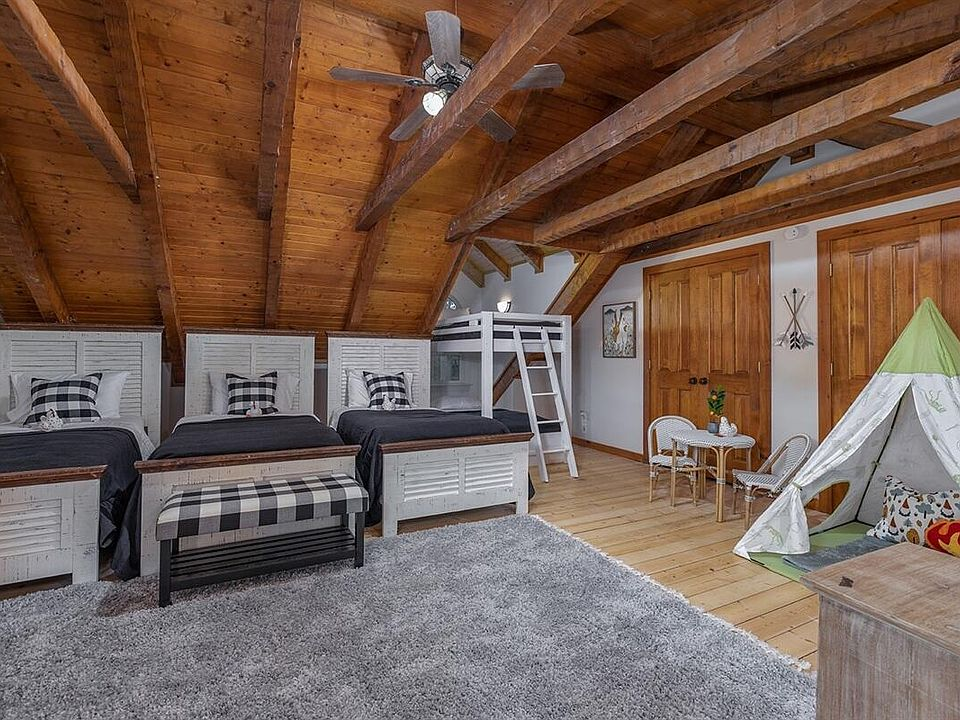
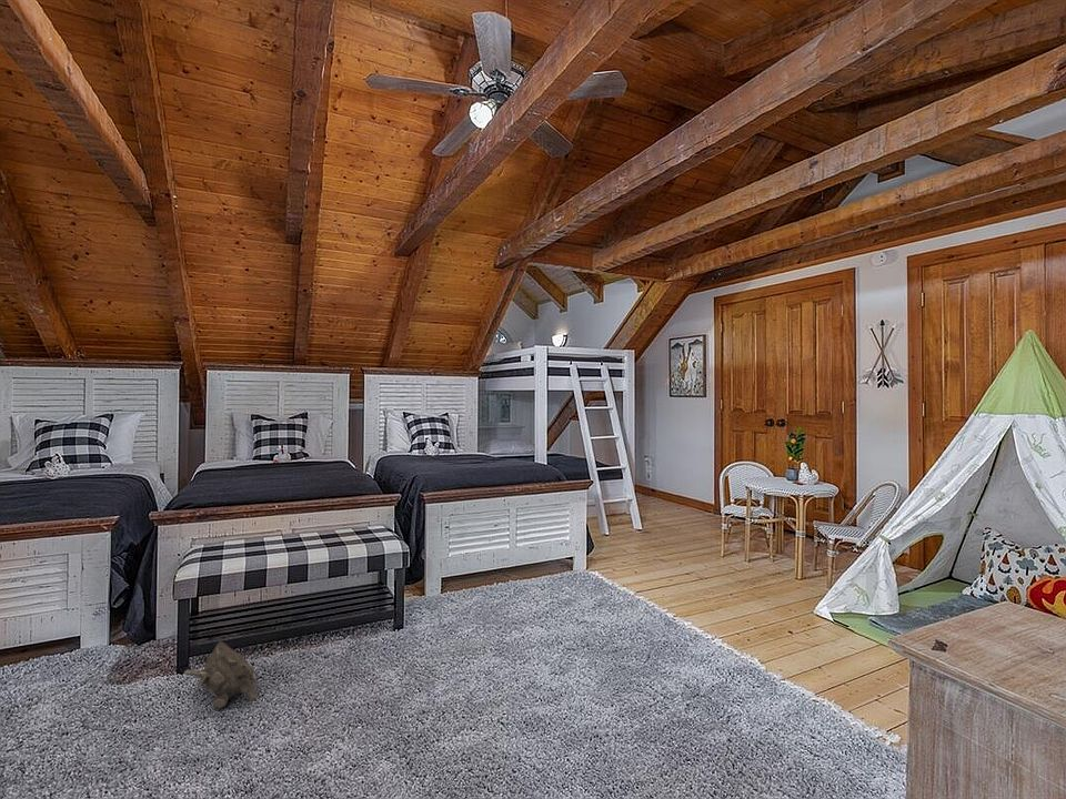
+ plush toy (232, 668)
